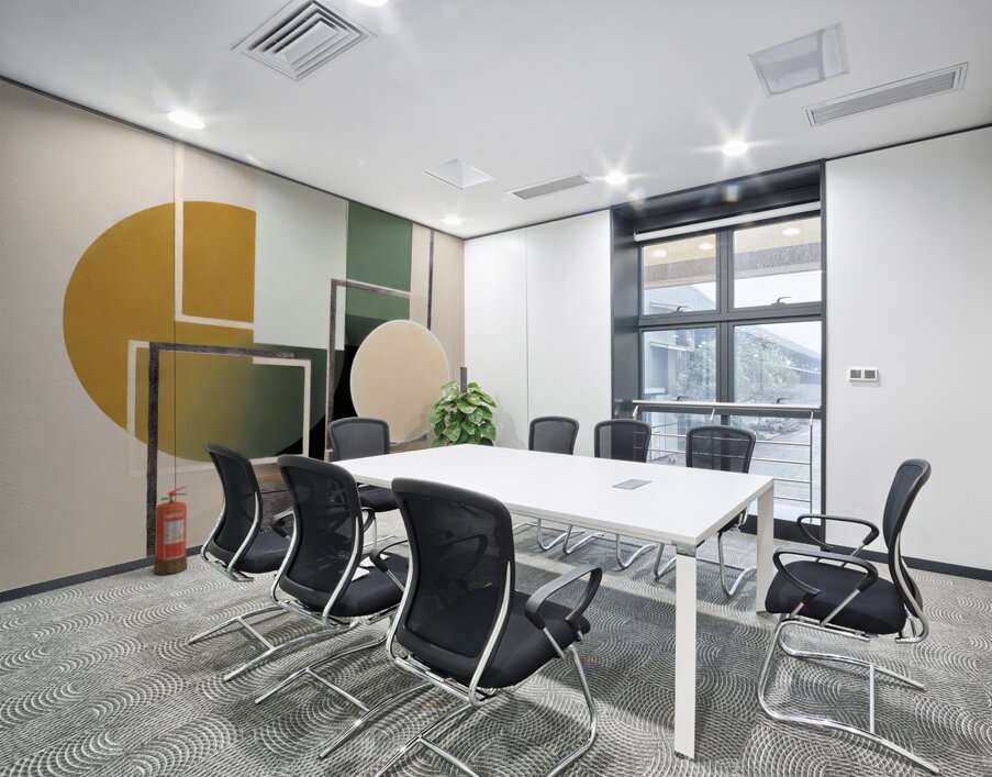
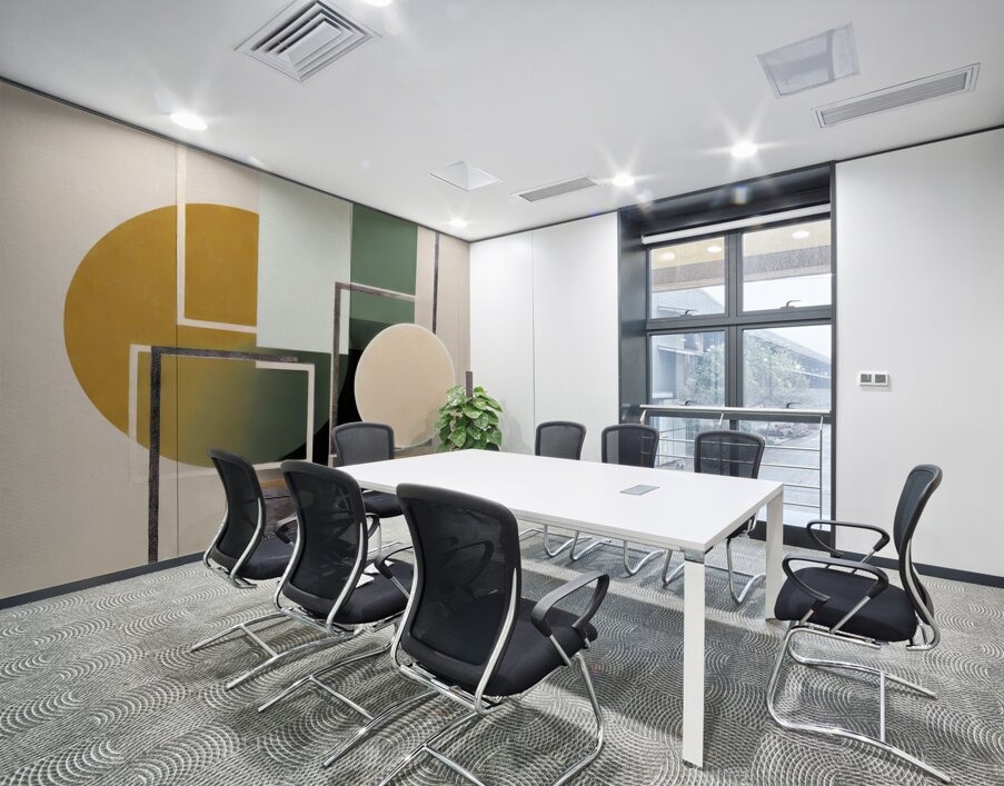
- fire extinguisher (170, 529)
